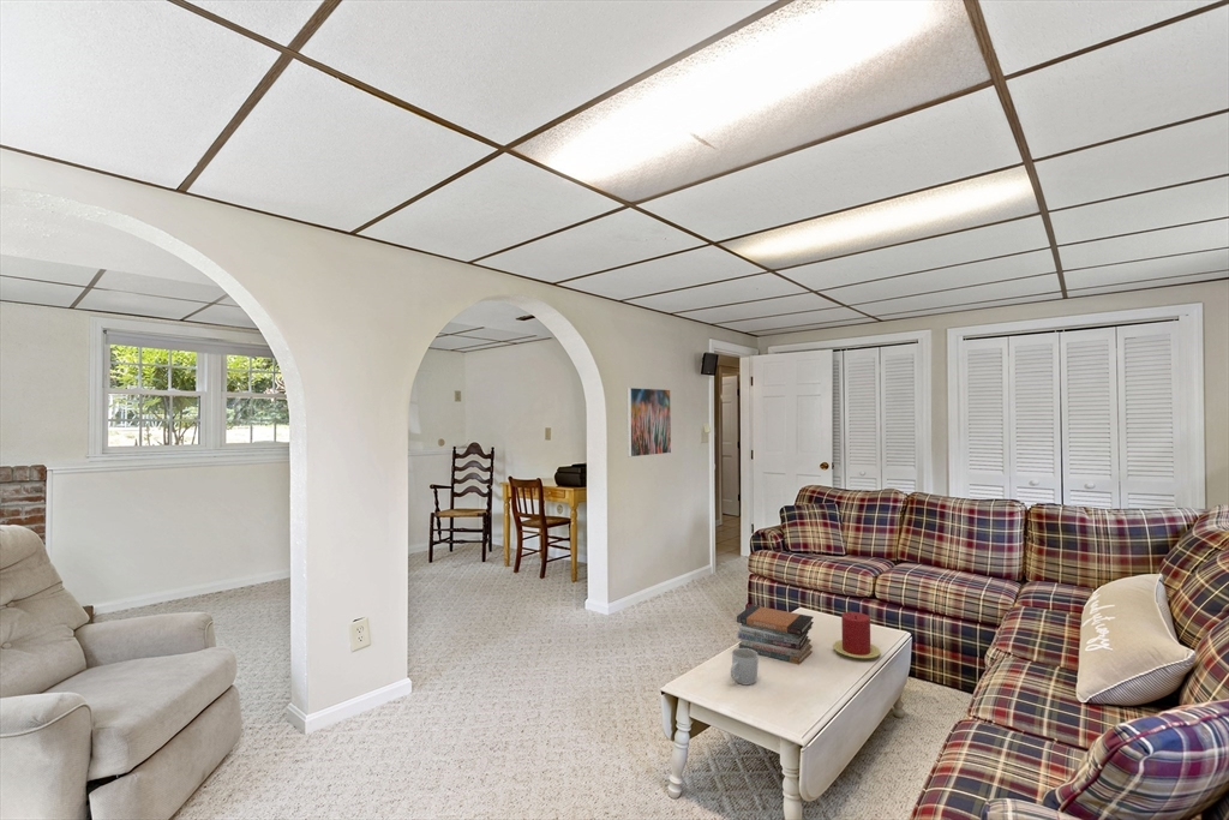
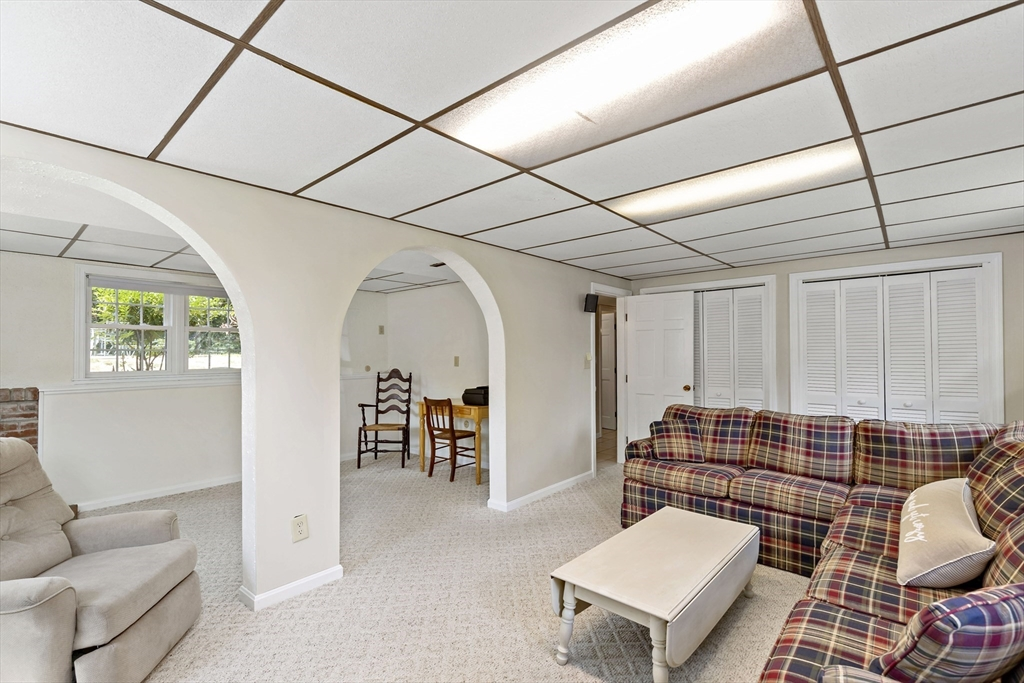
- mug (742, 668)
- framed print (649, 421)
- candle (856, 634)
- book stack (774, 633)
